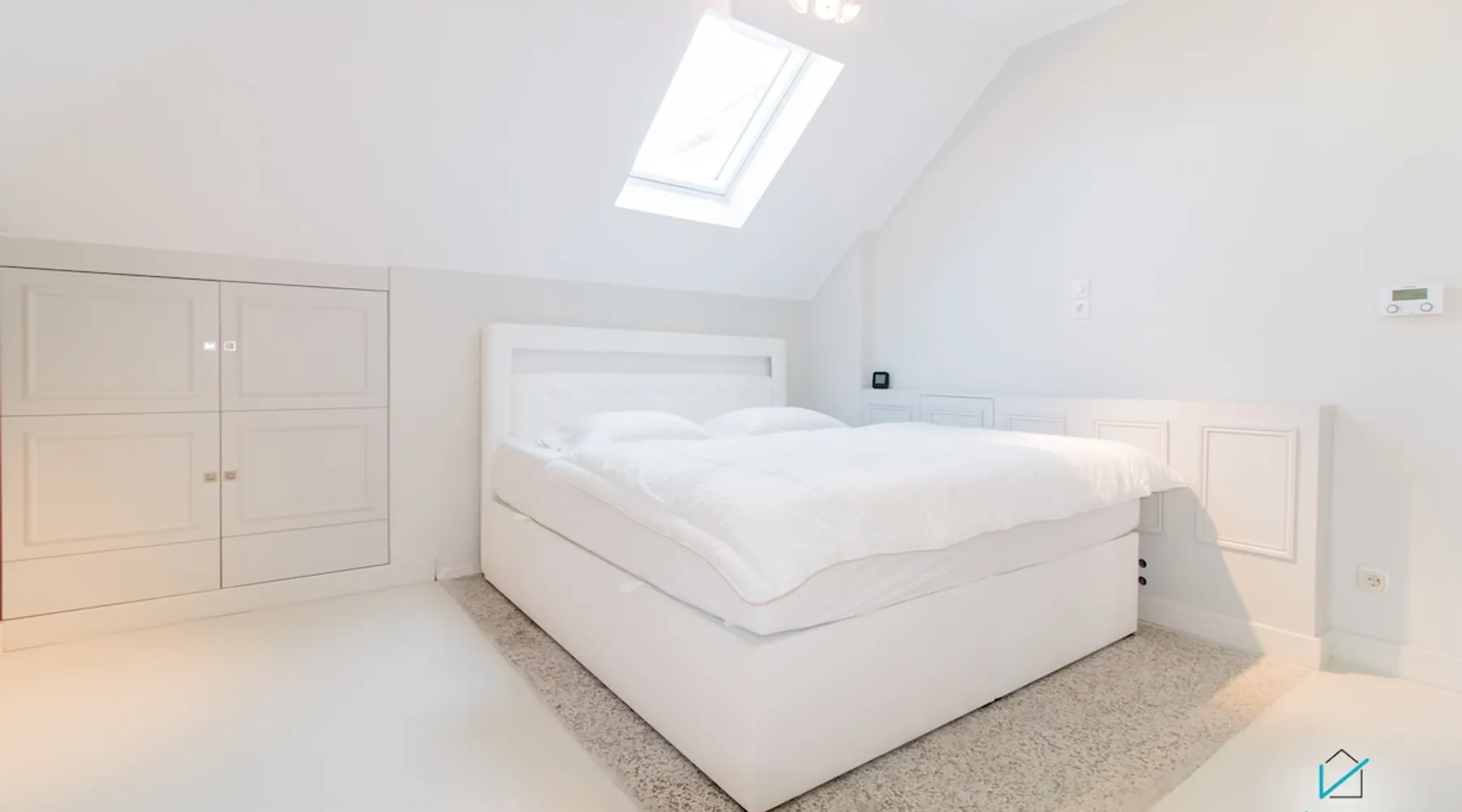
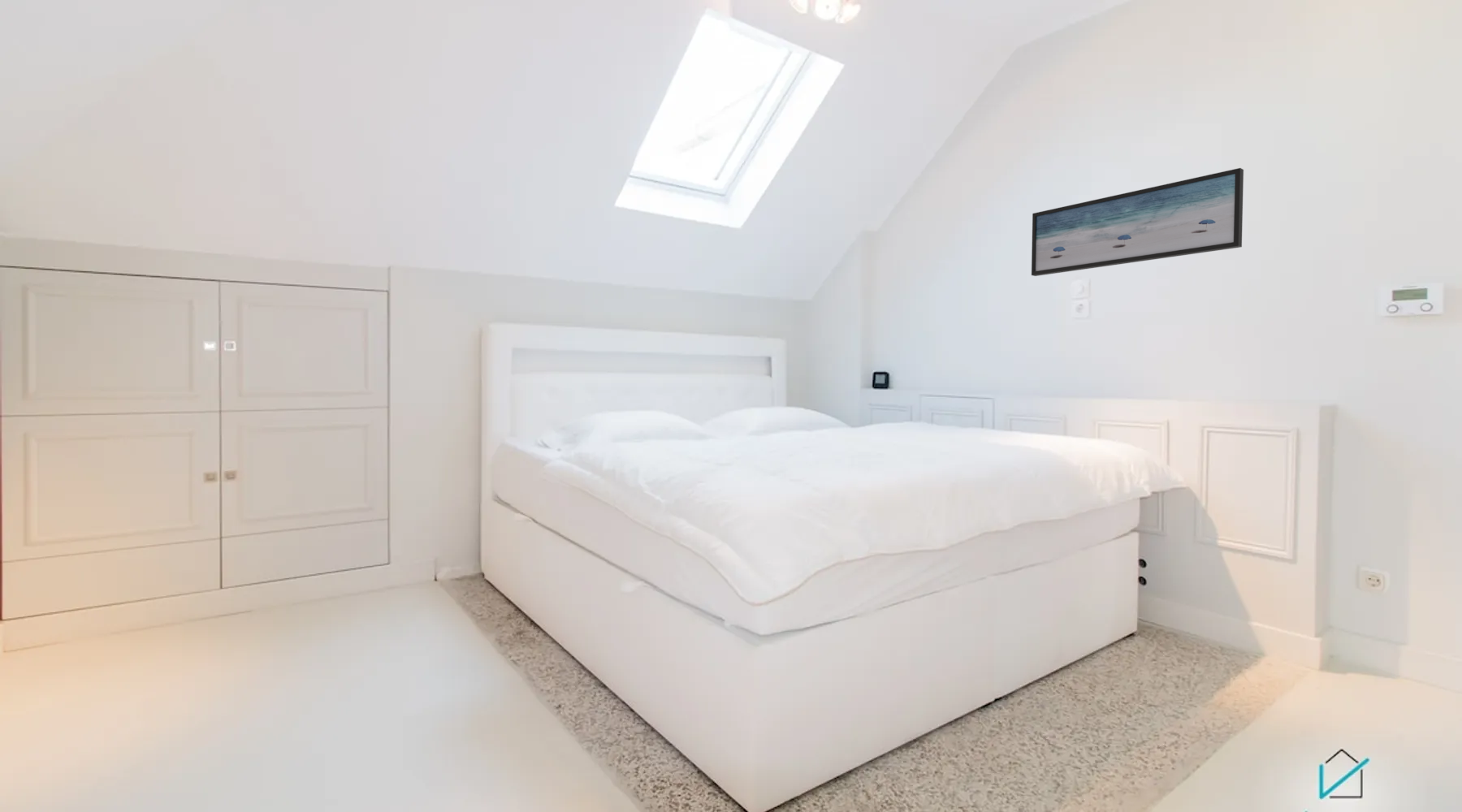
+ wall art (1125, 228)
